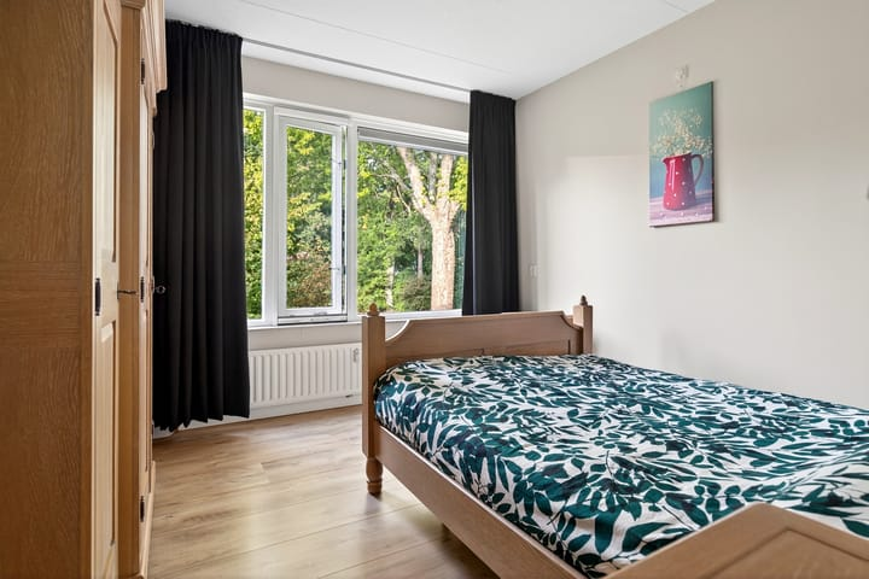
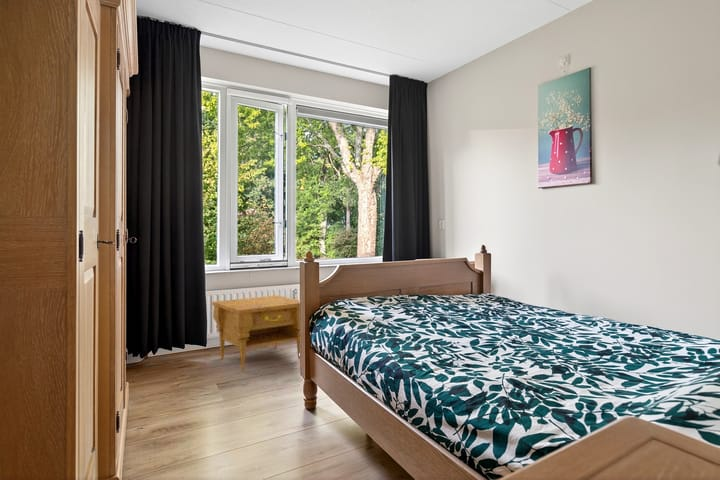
+ nightstand (260, 330)
